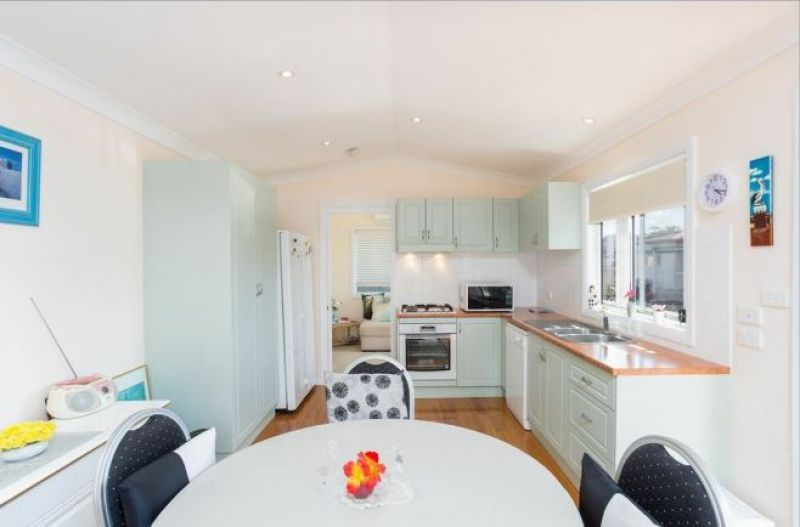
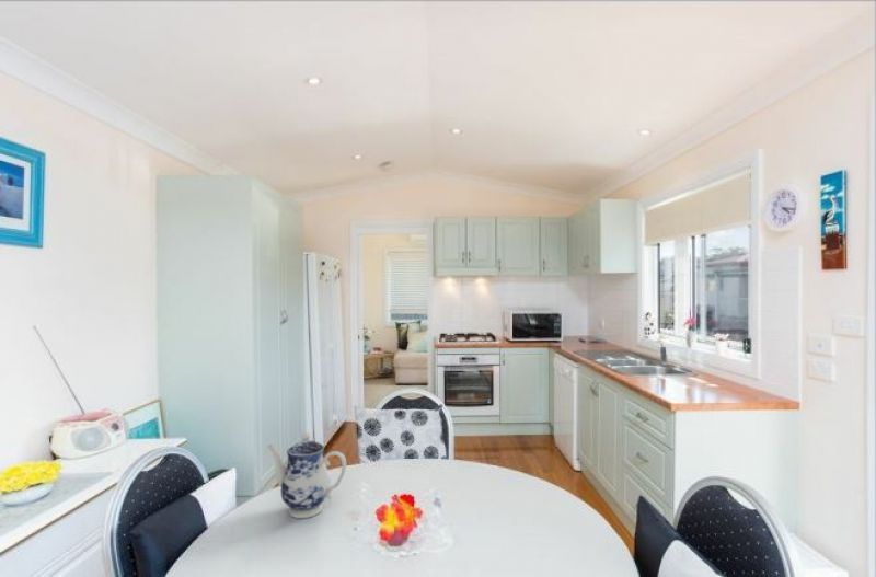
+ teapot (306, 471)
